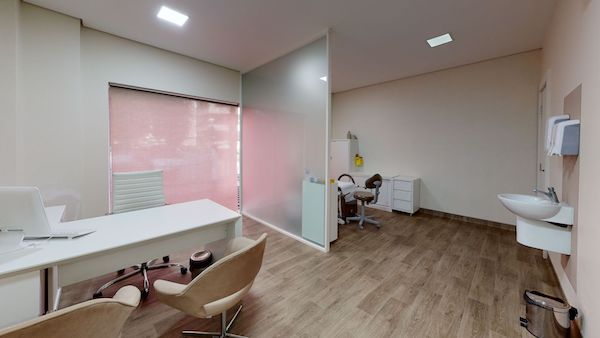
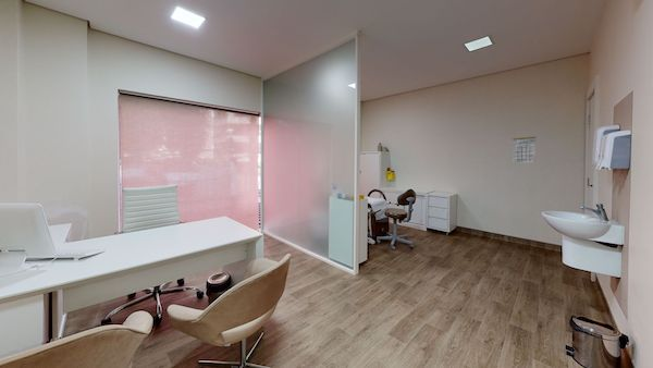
+ calendar (523, 147)
